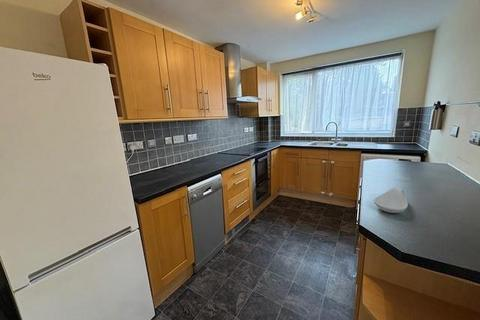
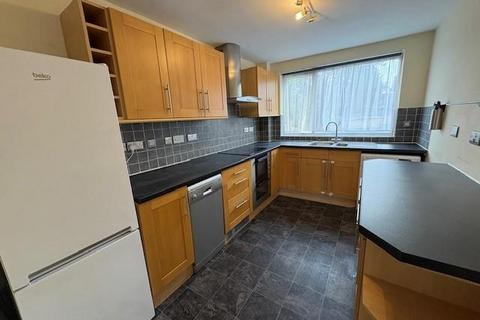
- spoon rest (393, 198)
